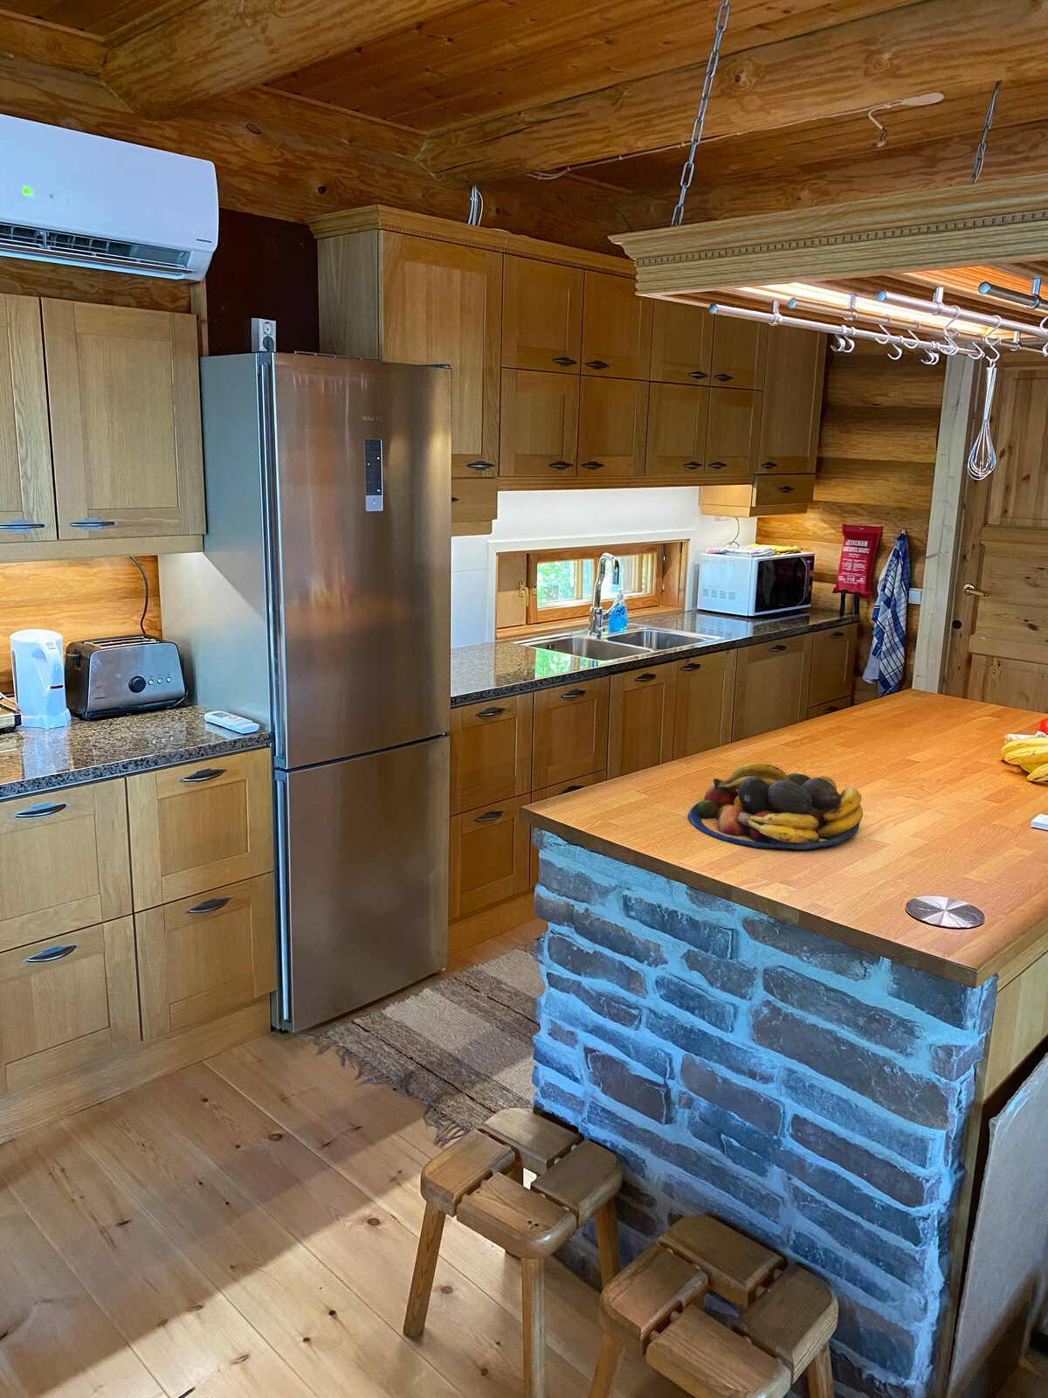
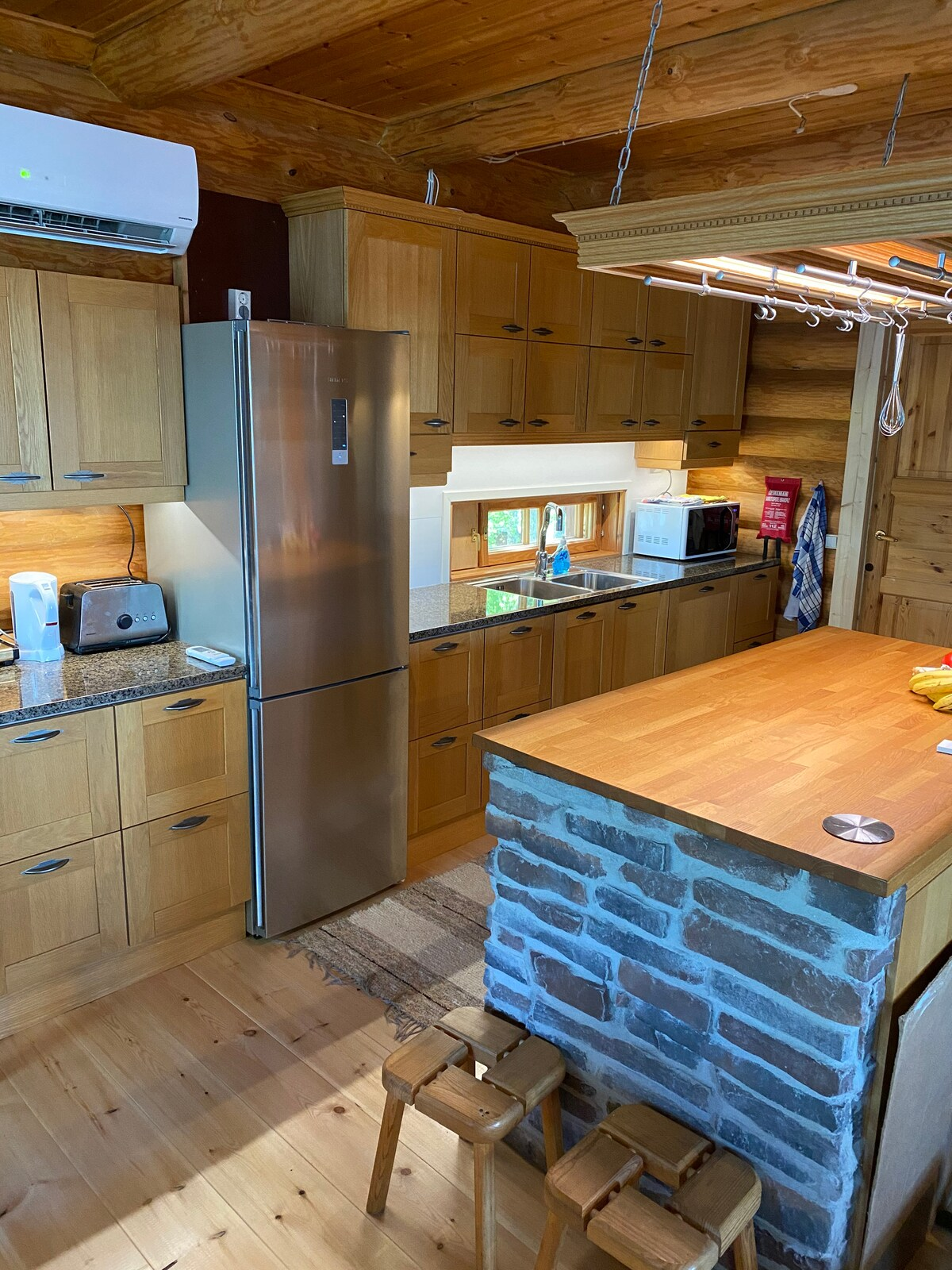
- fruit bowl (773, 794)
